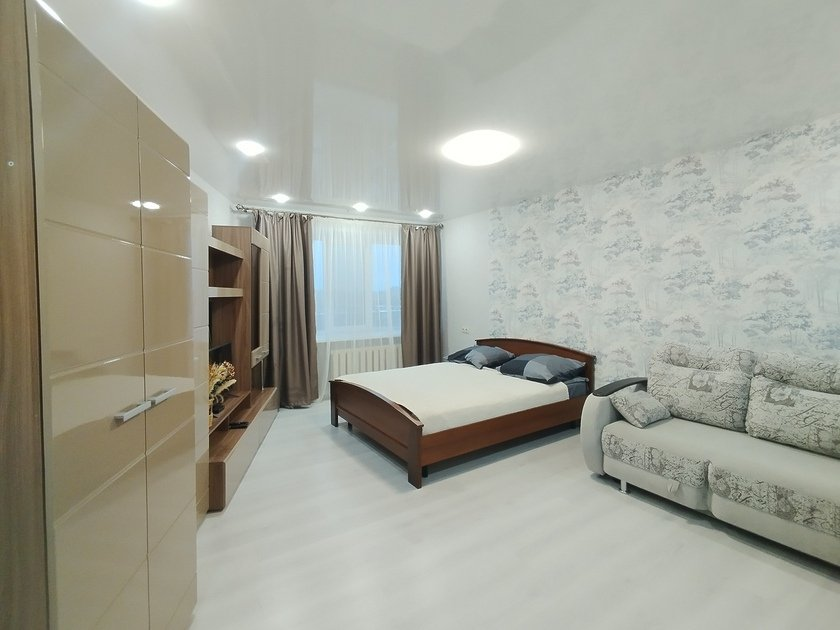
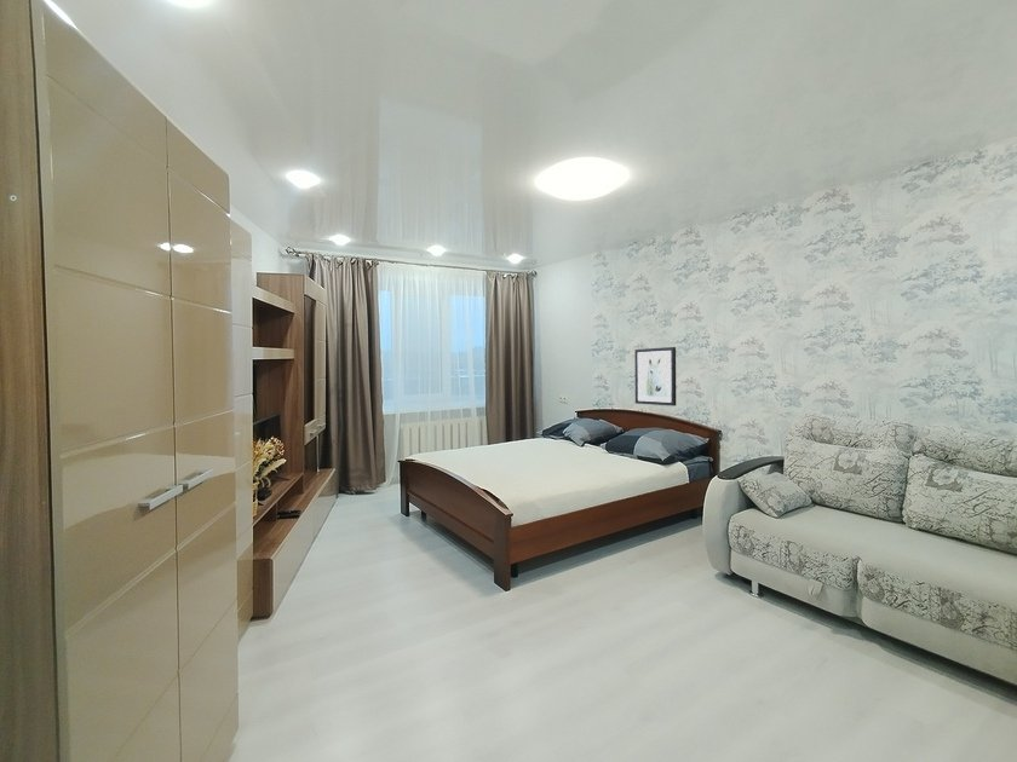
+ wall art (654, 376)
